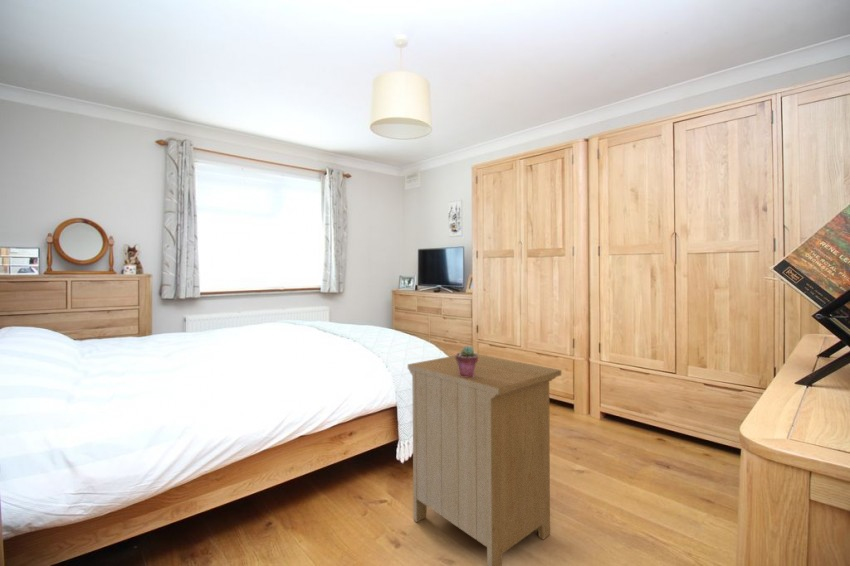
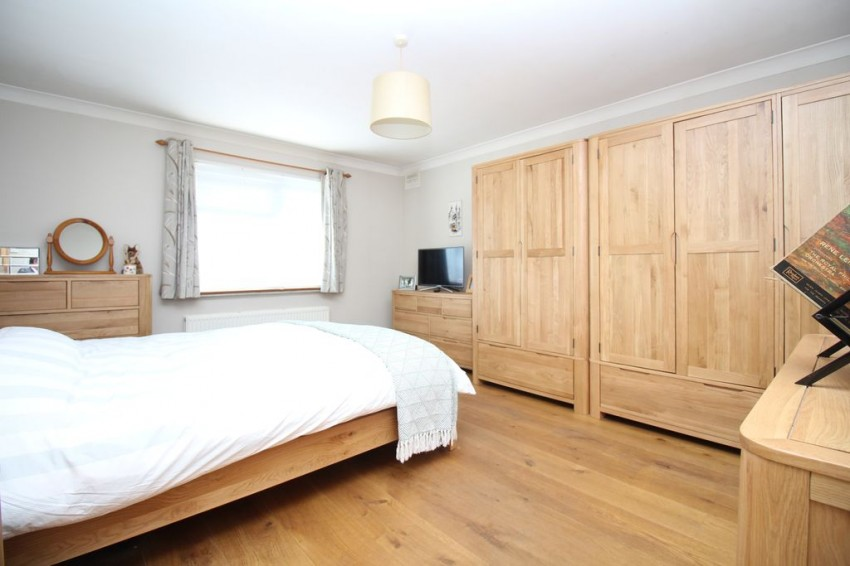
- nightstand (481, 446)
- potted succulent (466, 360)
